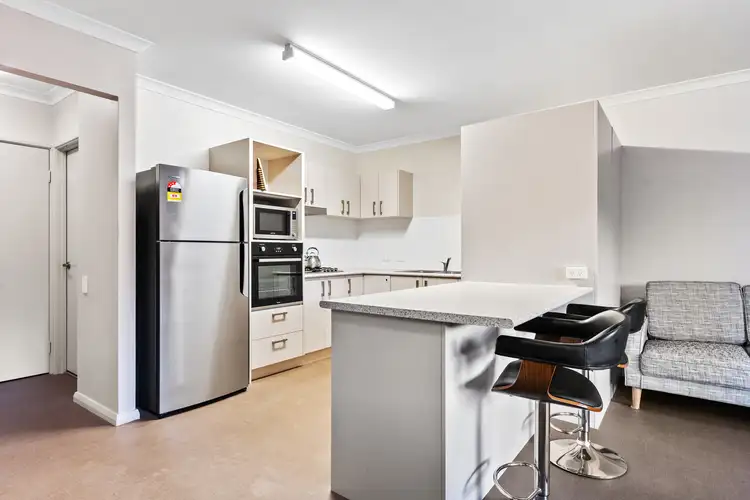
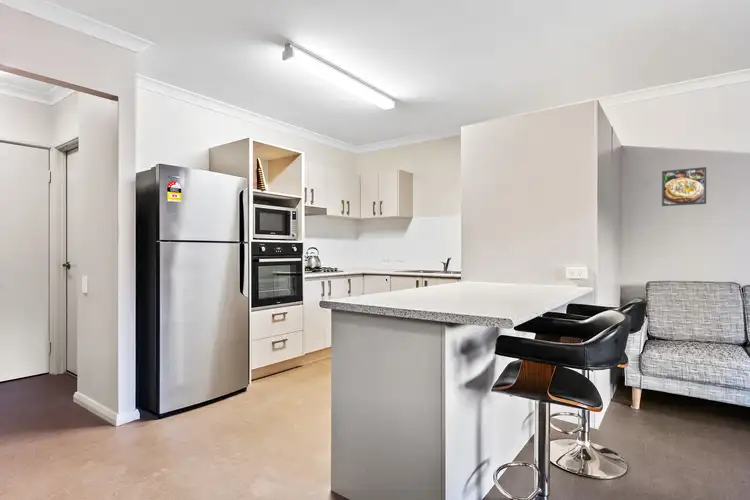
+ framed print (683, 187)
